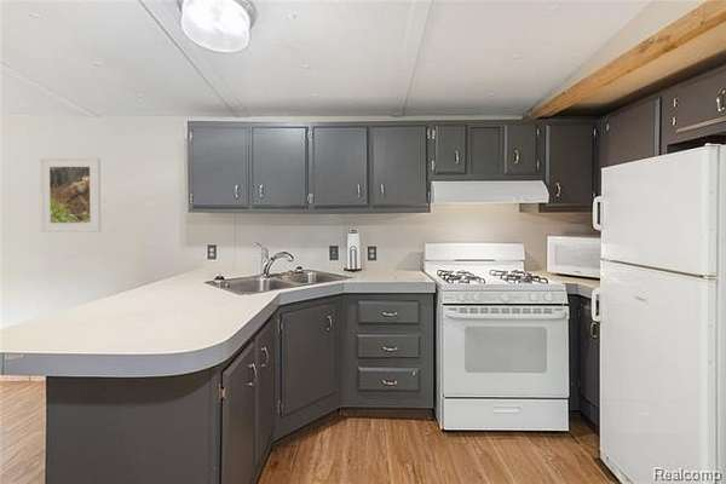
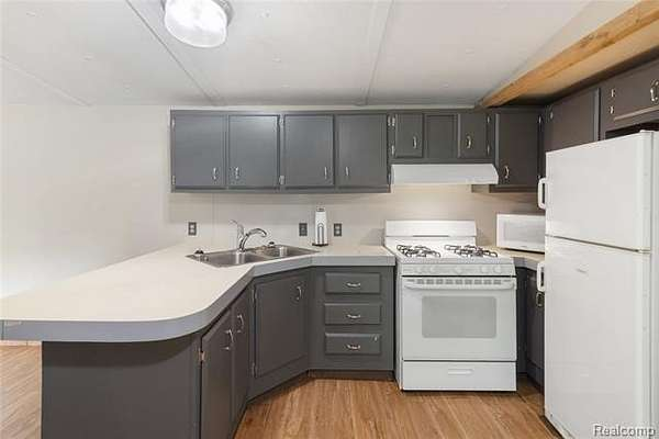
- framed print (70, 195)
